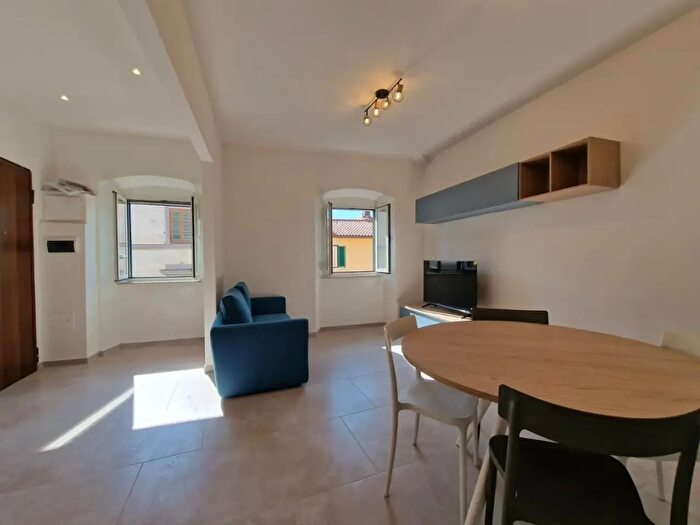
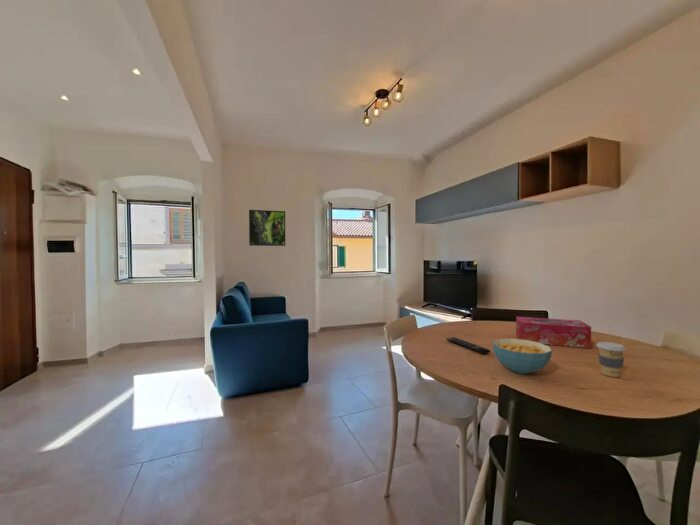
+ coffee cup (610, 359)
+ remote control (466, 345)
+ cereal bowl (520, 358)
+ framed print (267, 228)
+ tissue box (550, 331)
